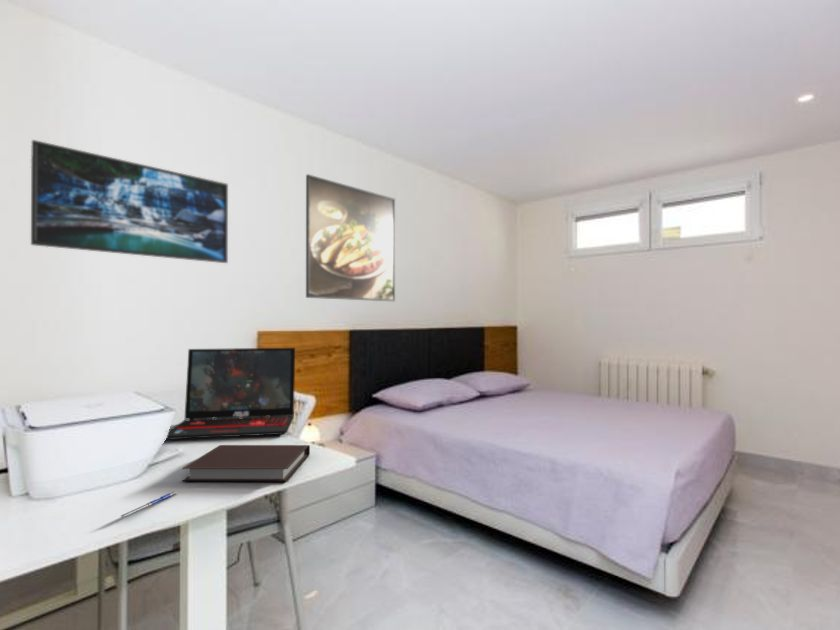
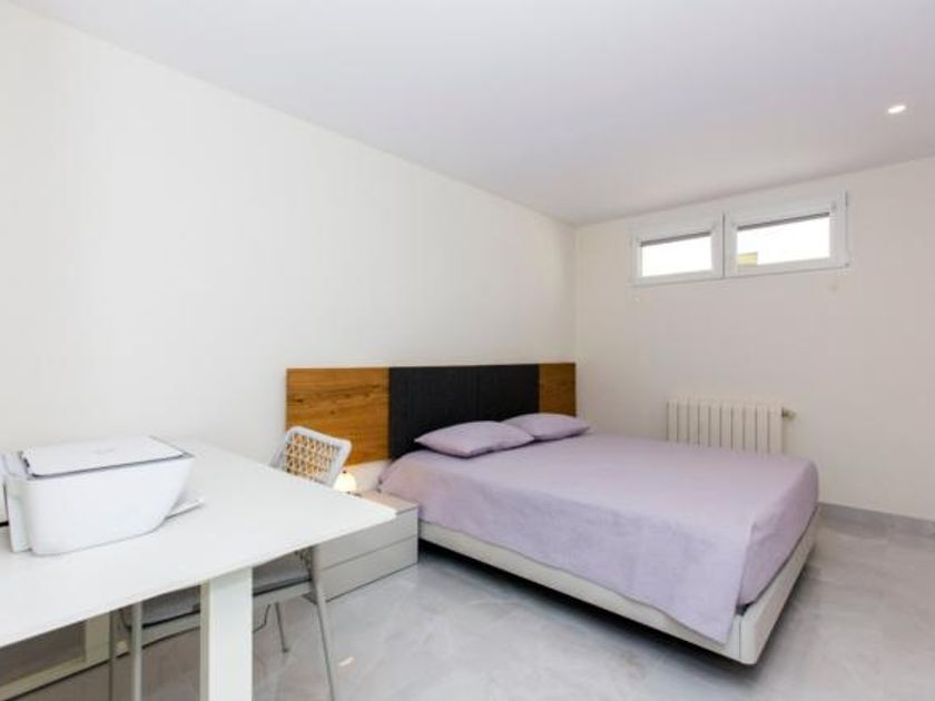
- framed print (143, 210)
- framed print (354, 243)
- laptop (234, 389)
- notebook (251, 461)
- pen (149, 503)
